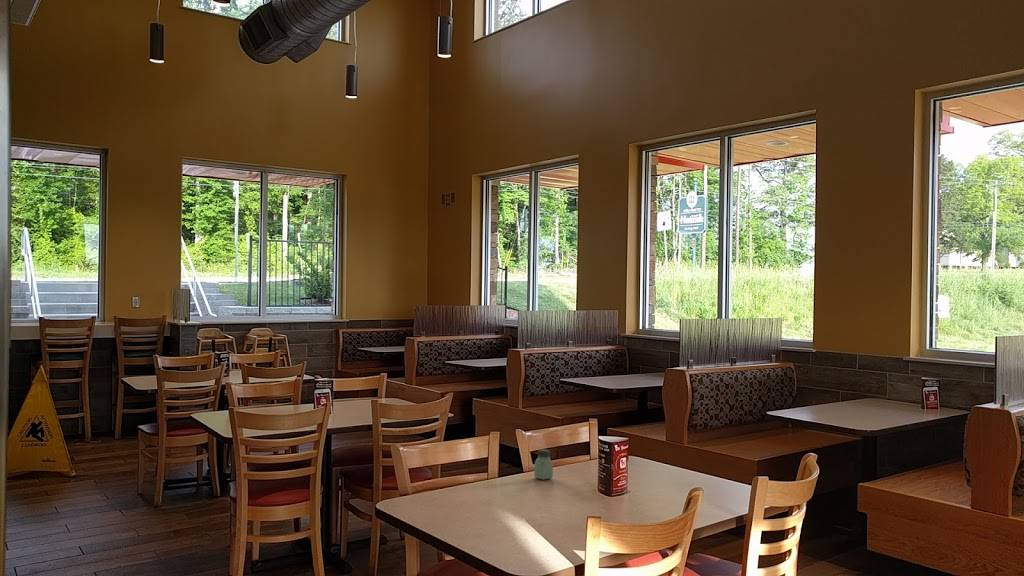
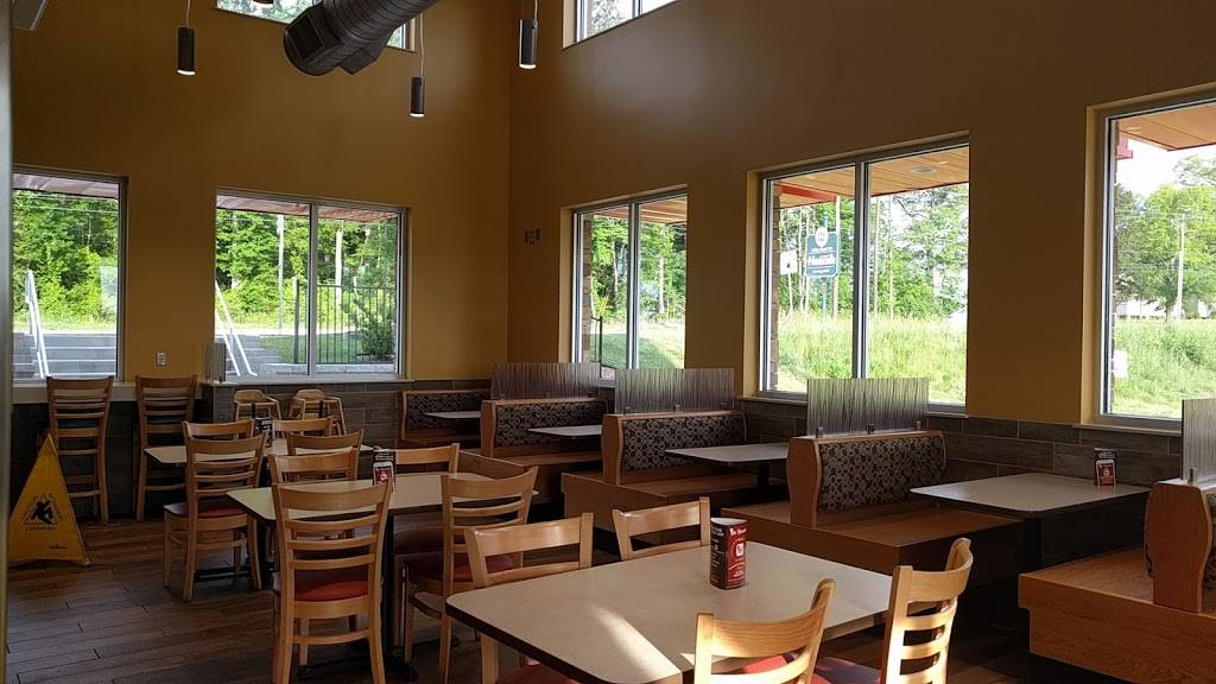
- saltshaker (543, 464)
